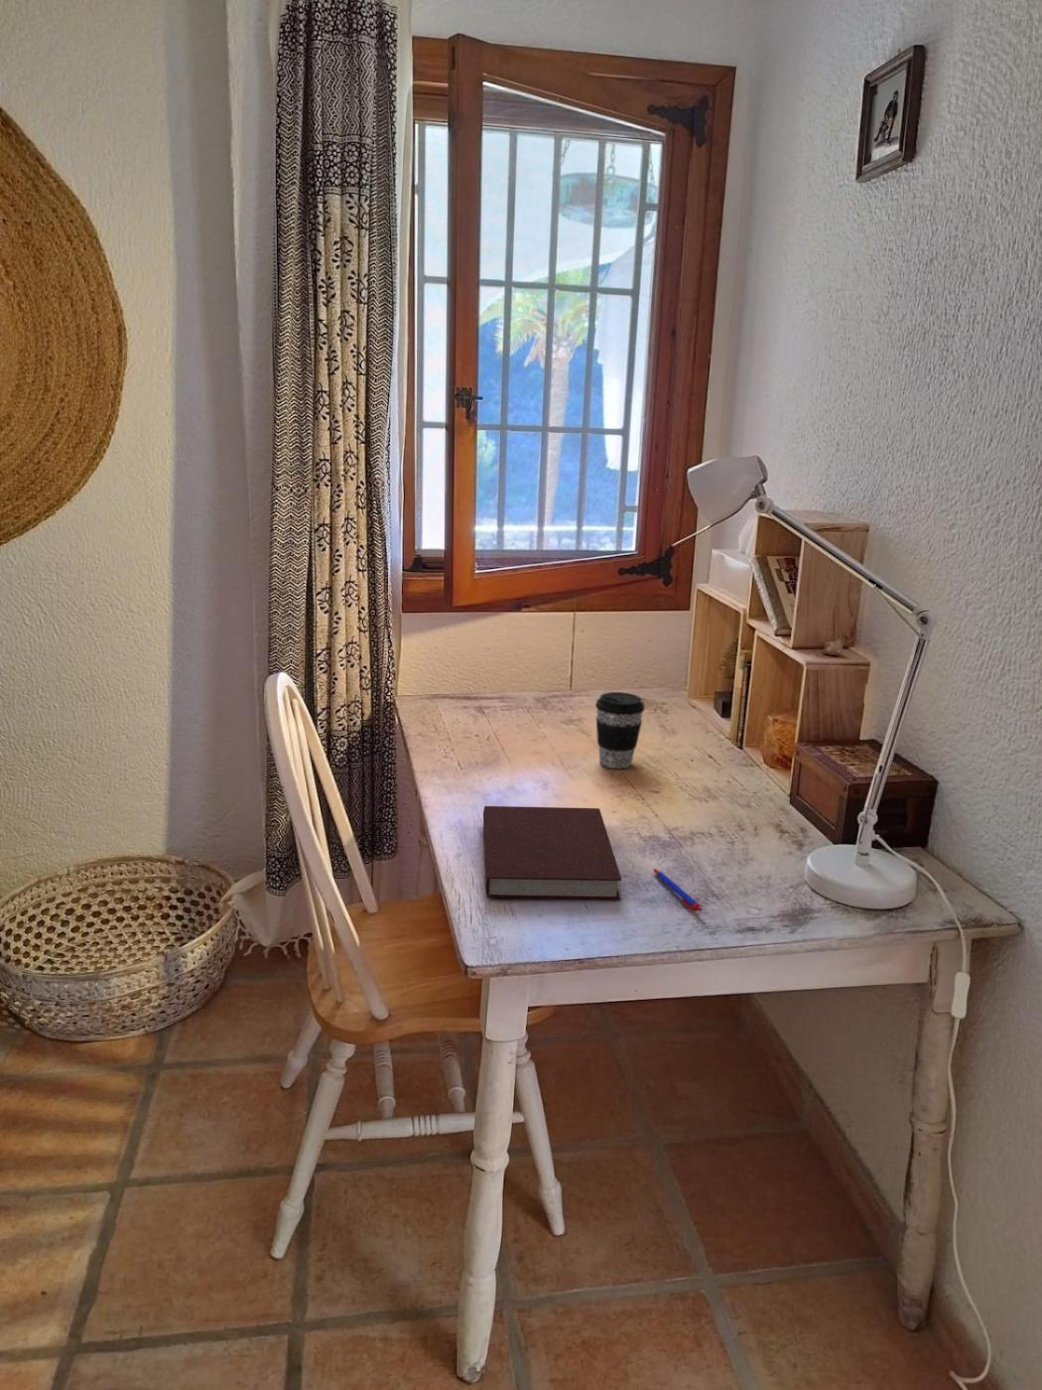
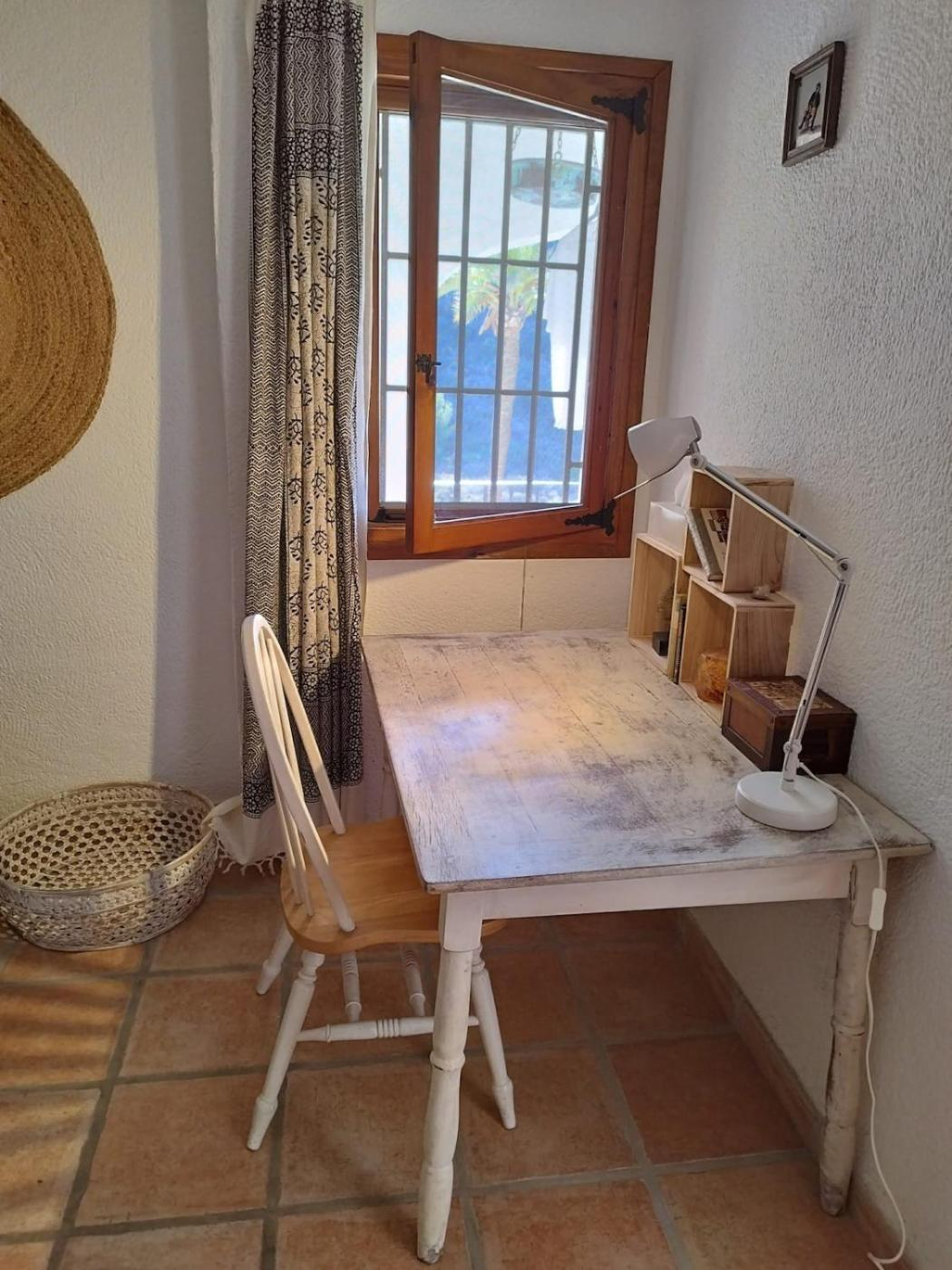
- pen (675, 888)
- notebook (547, 849)
- coffee cup (617, 731)
